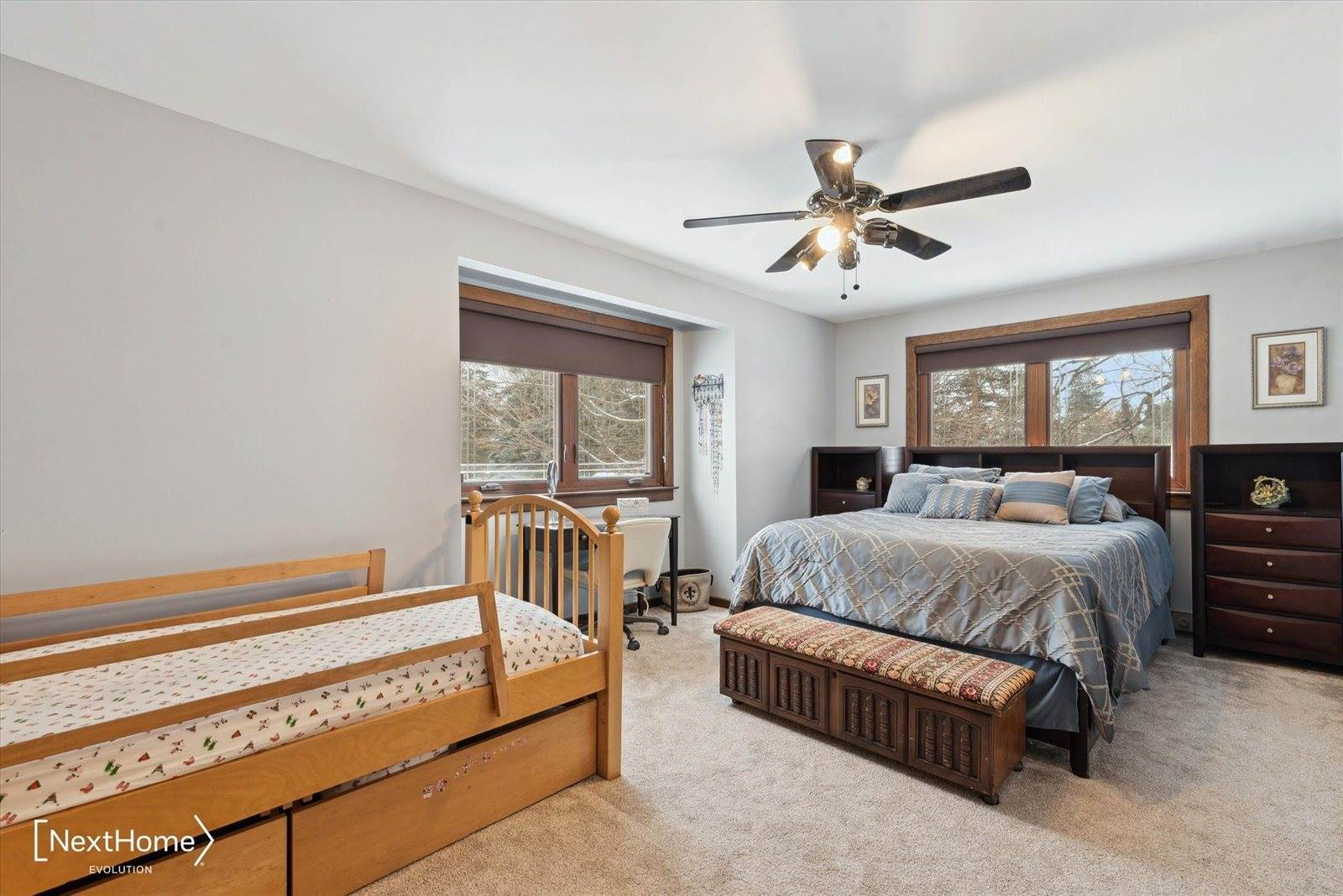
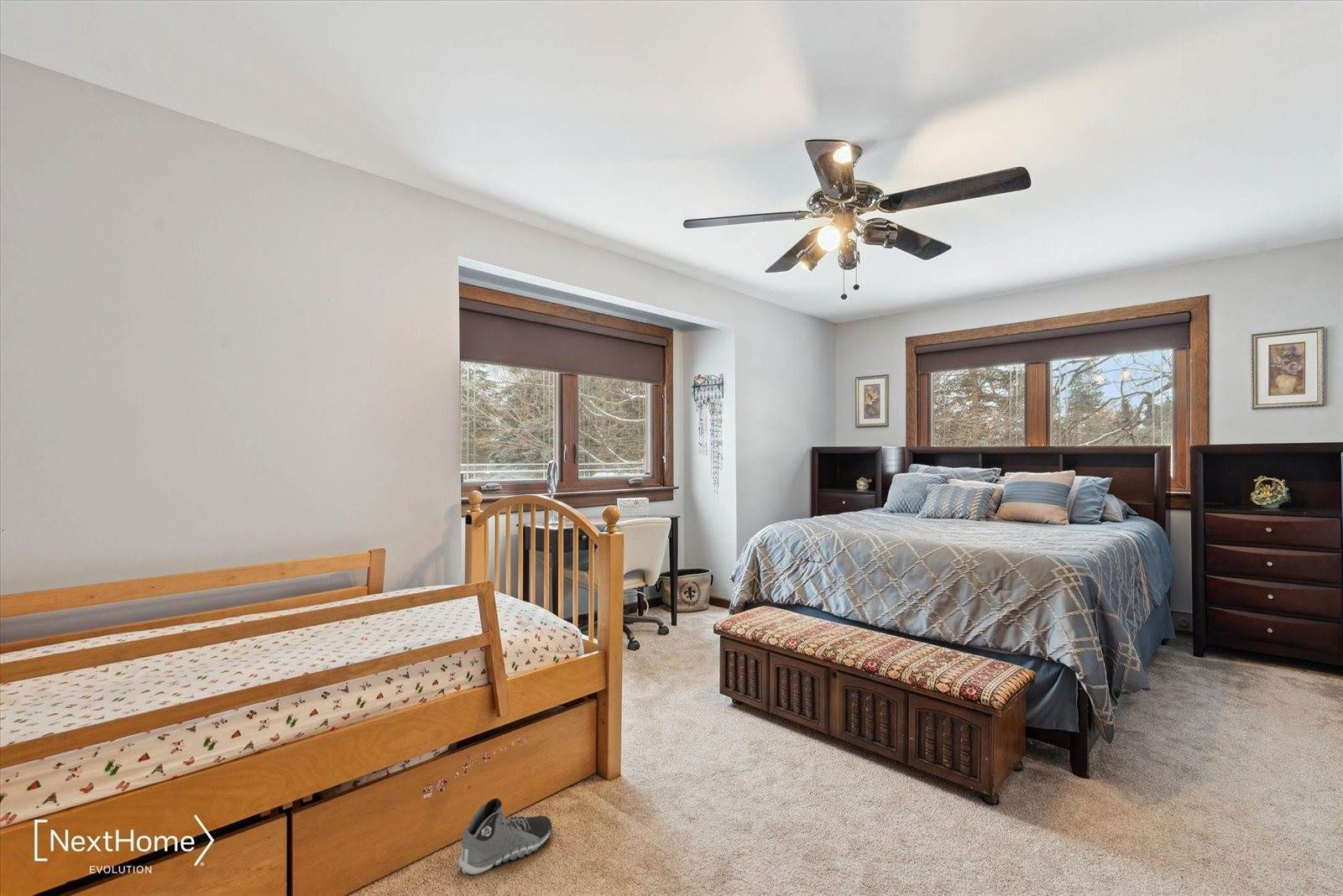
+ sneaker (509, 824)
